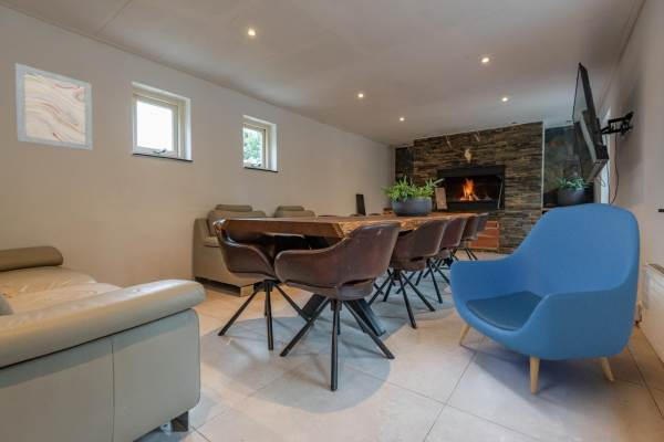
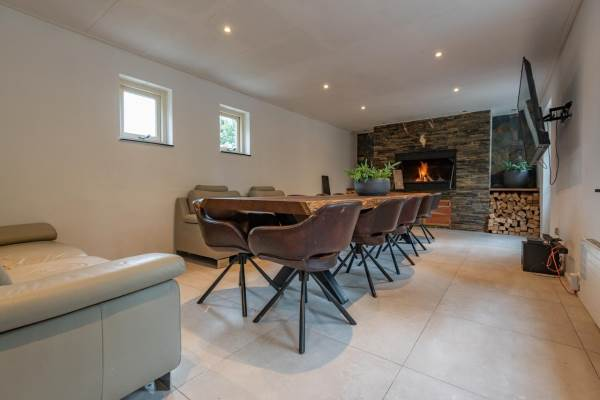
- armchair (541, 281)
- wall art (56, 109)
